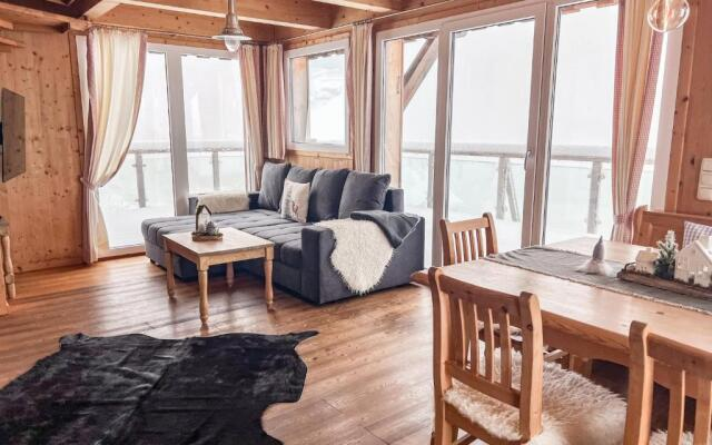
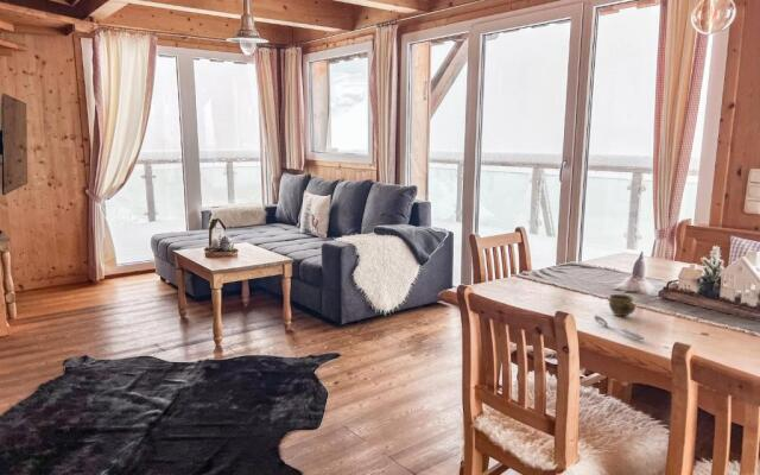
+ cup (622, 306)
+ spoon (618, 329)
